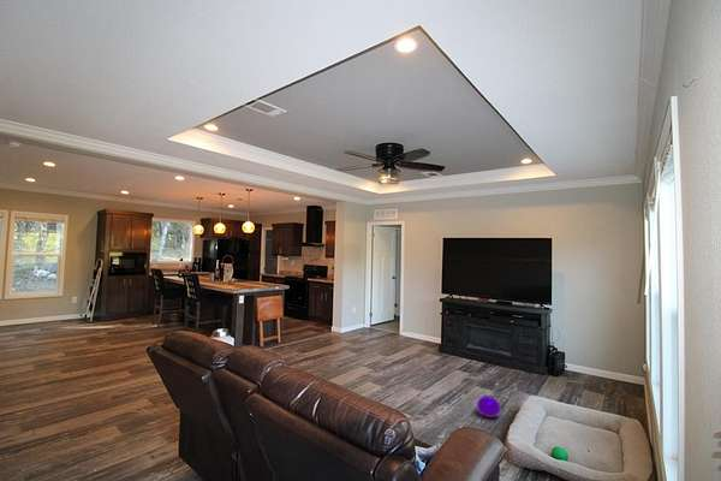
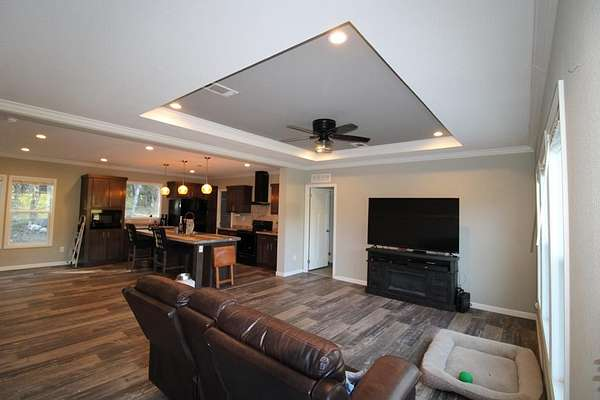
- ball (488, 405)
